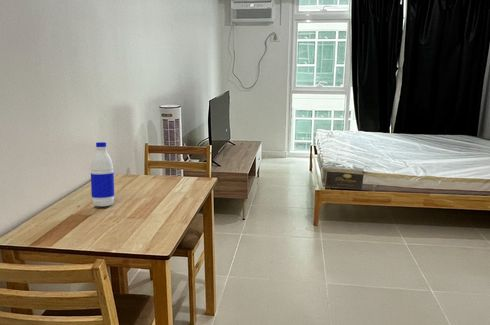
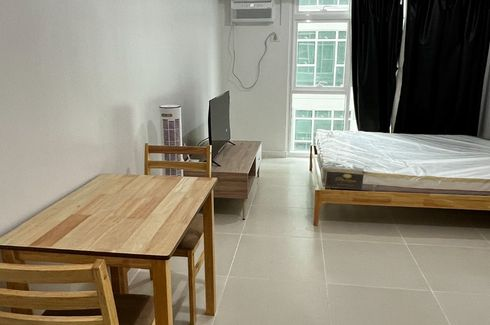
- water bottle (101, 174)
